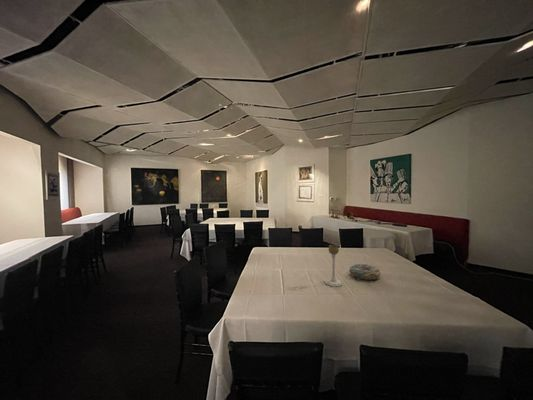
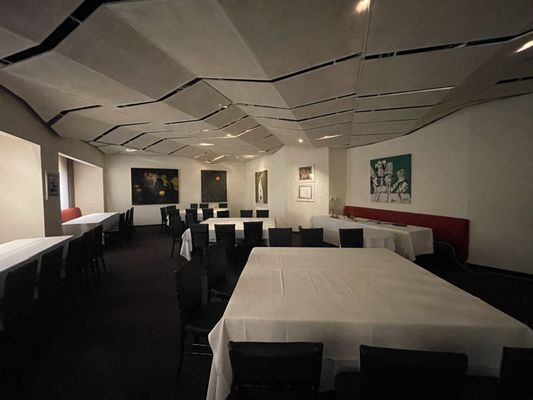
- decorative bowl (364, 271)
- candle holder (333, 264)
